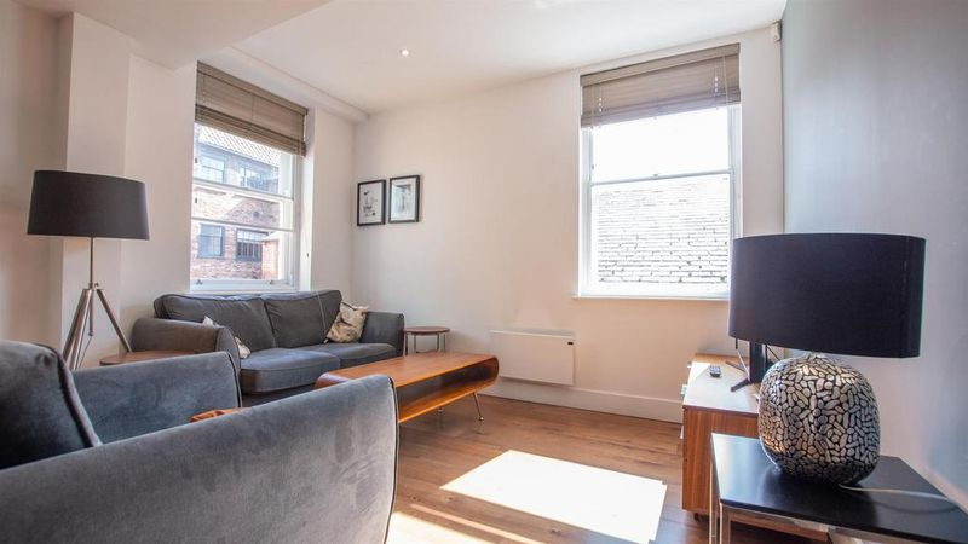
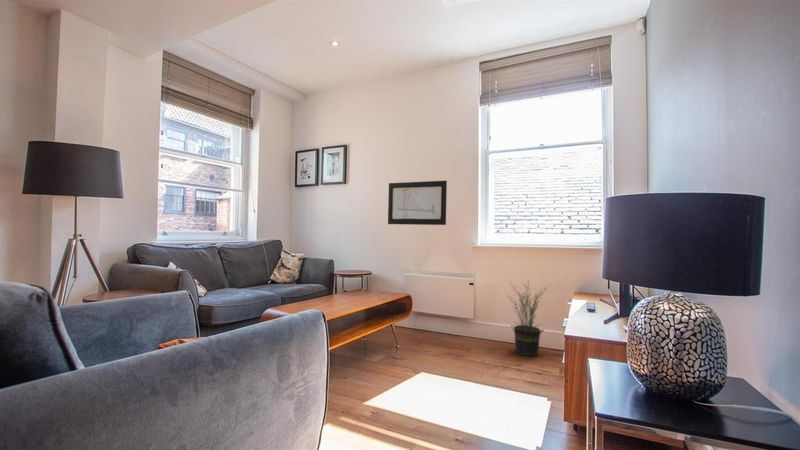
+ wall art (416, 203)
+ potted plant (526, 316)
